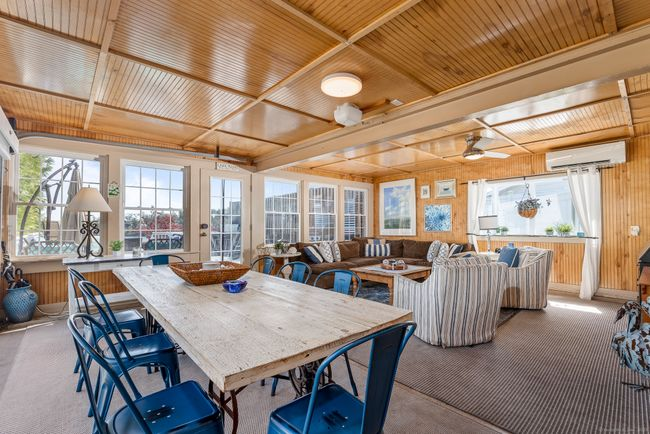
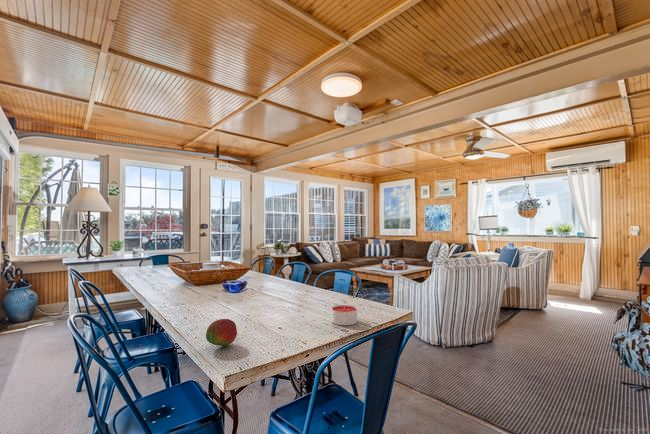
+ candle (344, 314)
+ fruit (221, 332)
